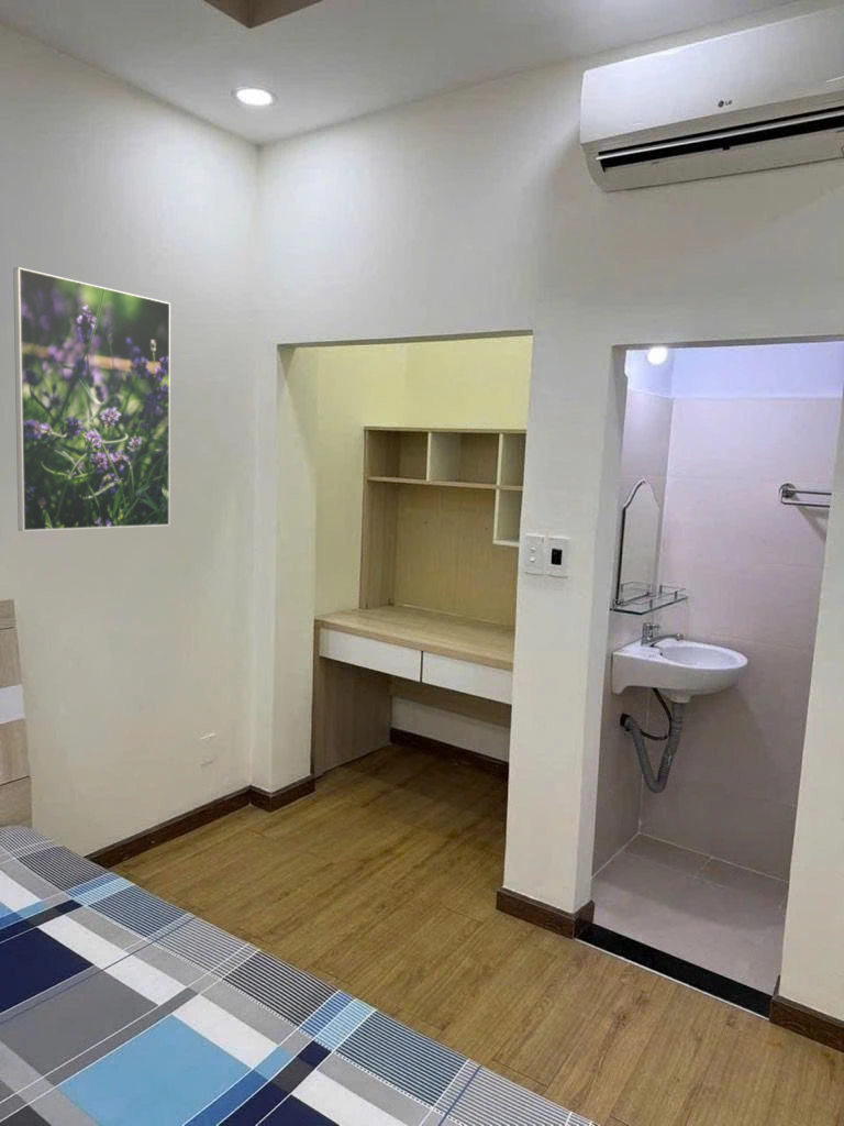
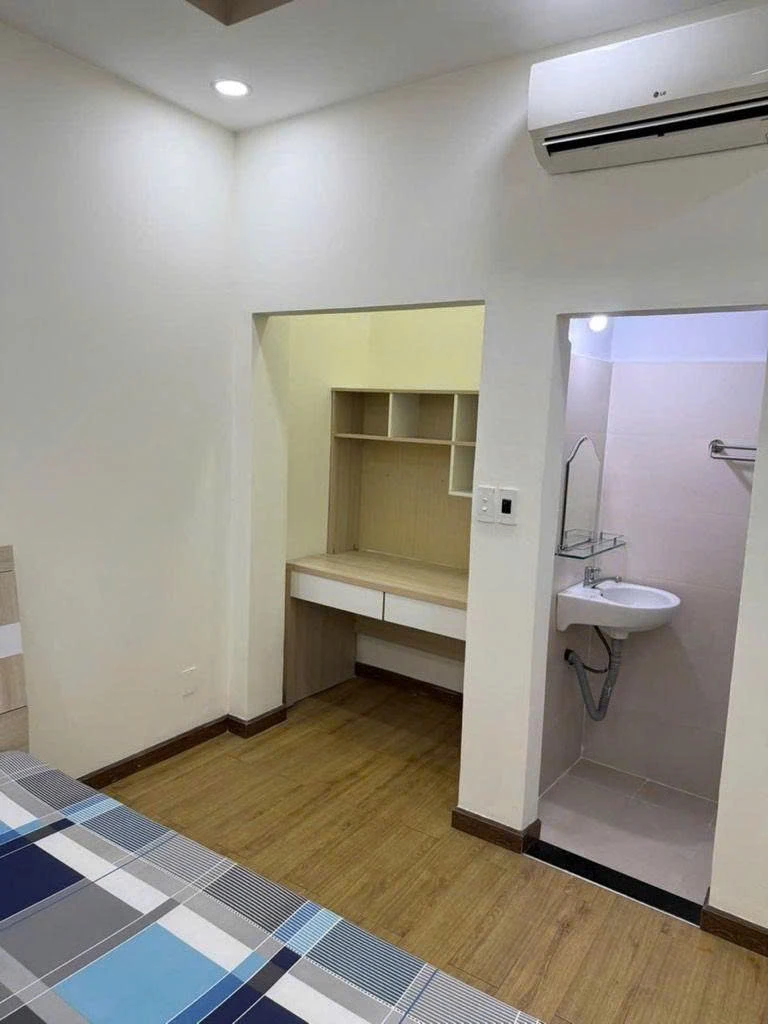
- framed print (99, 409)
